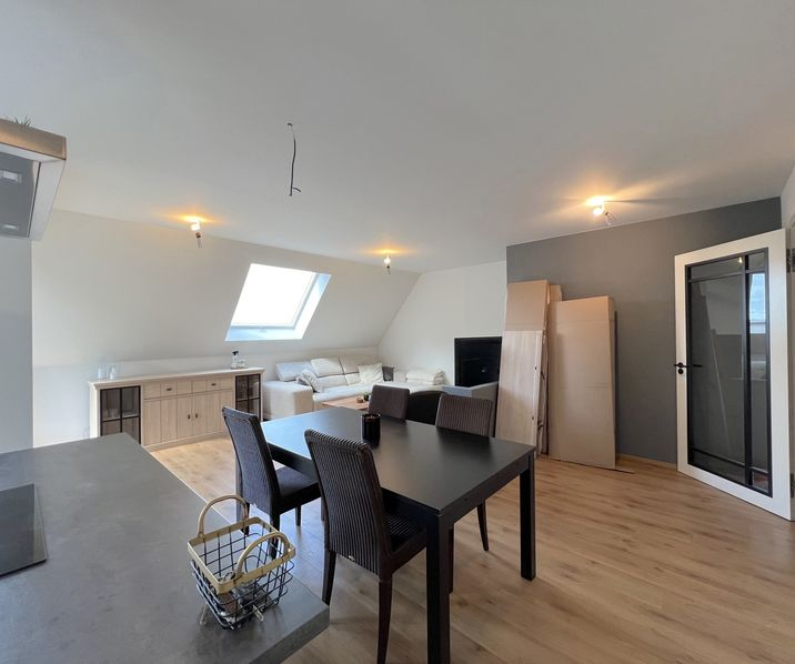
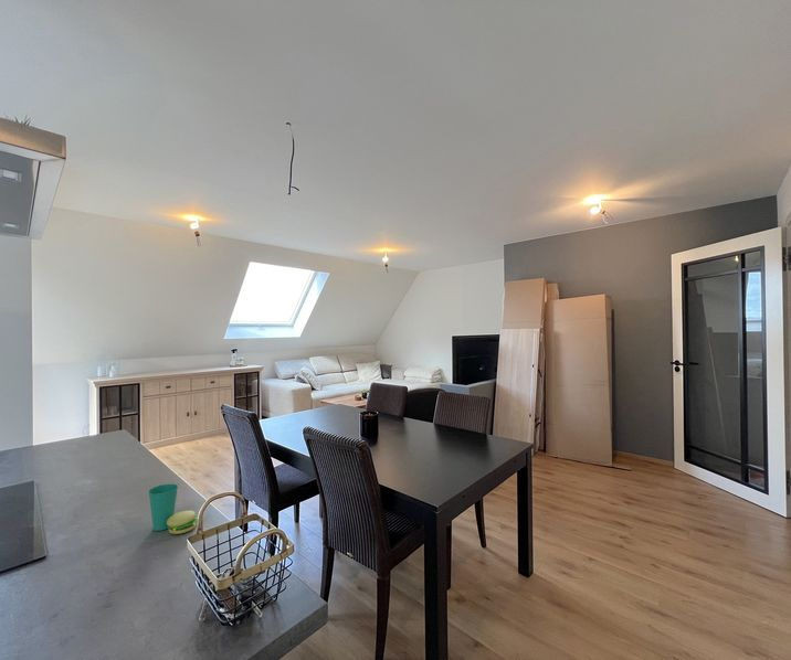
+ cup (172, 509)
